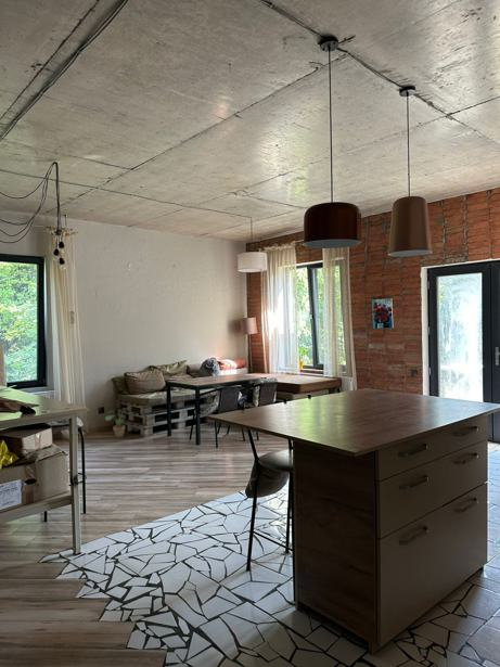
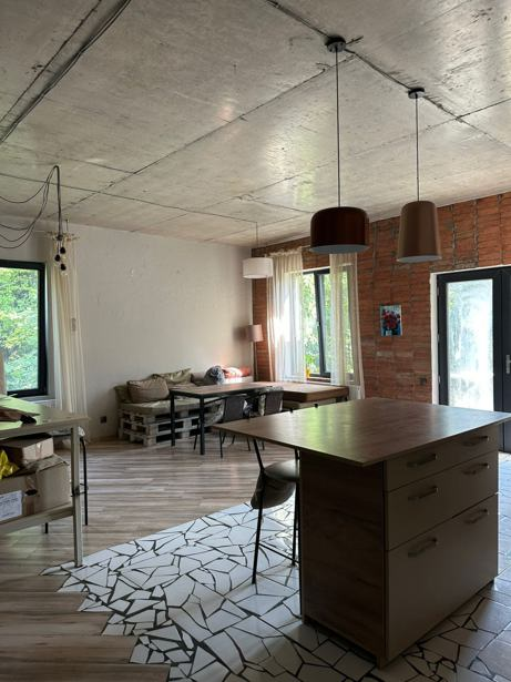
- potted plant (118, 422)
